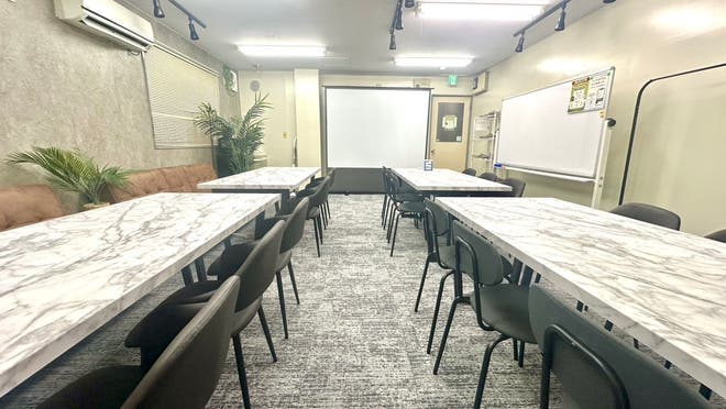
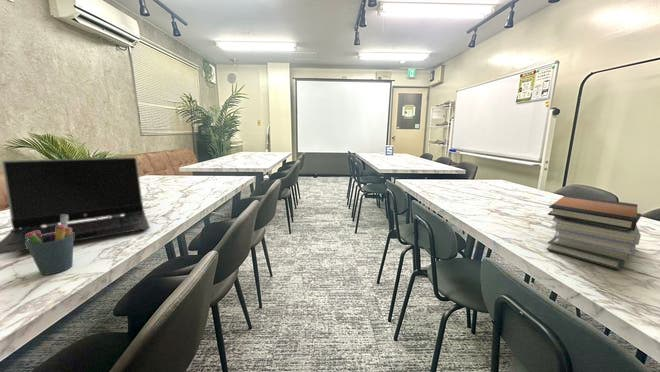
+ book stack (592, 227)
+ laptop computer (78, 197)
+ pen holder (52, 245)
